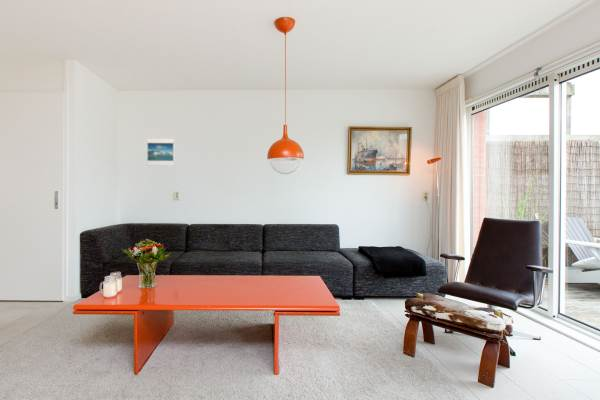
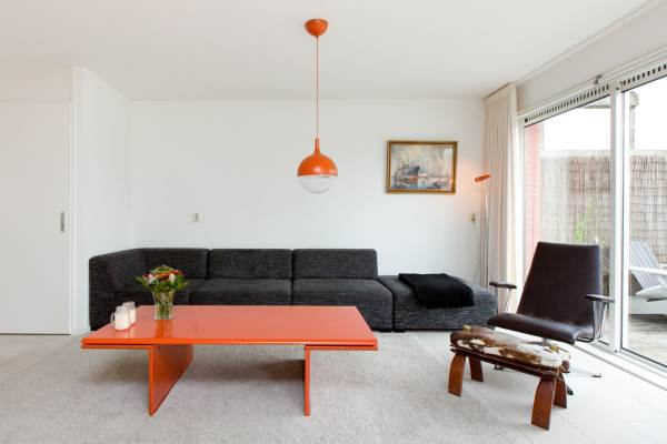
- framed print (160, 152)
